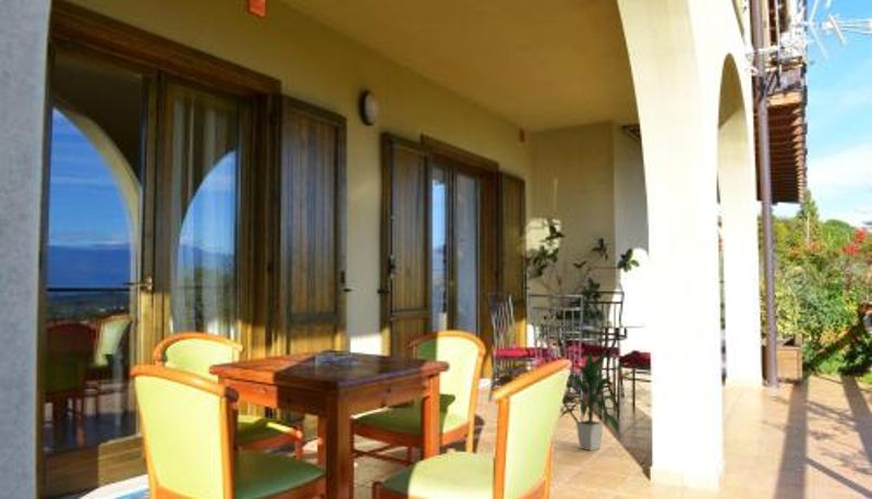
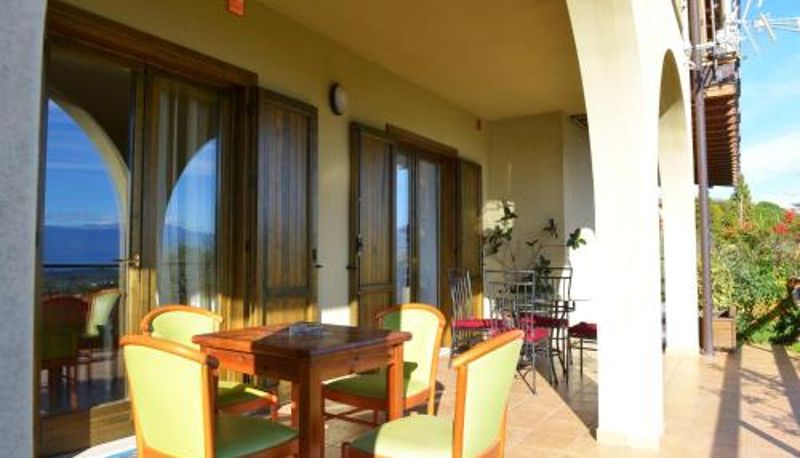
- indoor plant (590, 400)
